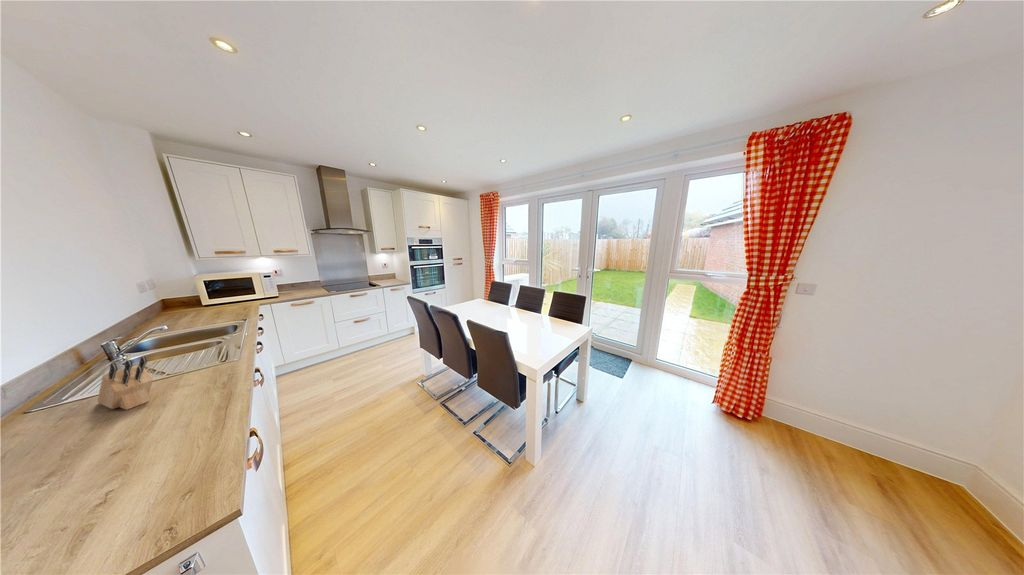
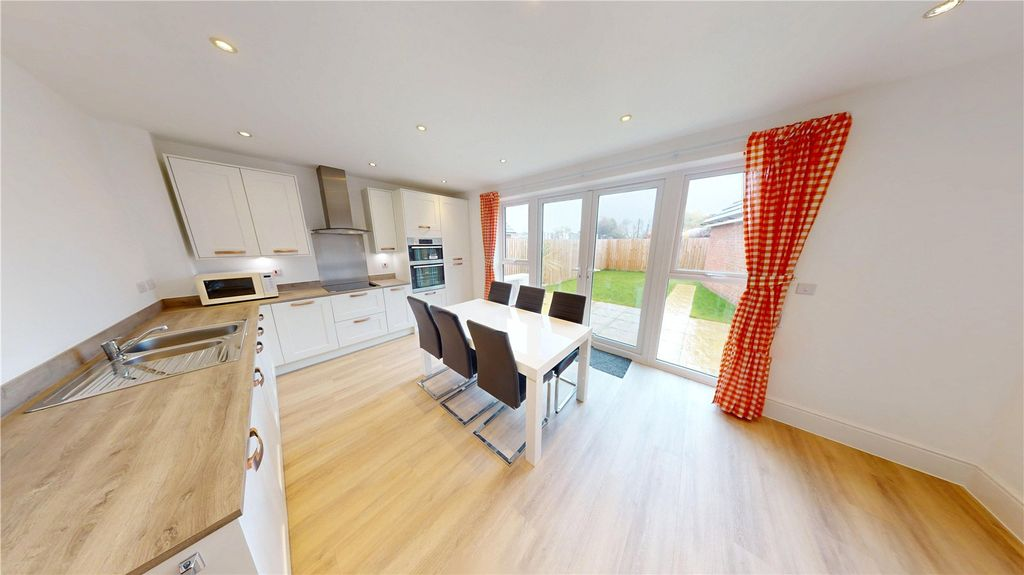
- knife block (123, 379)
